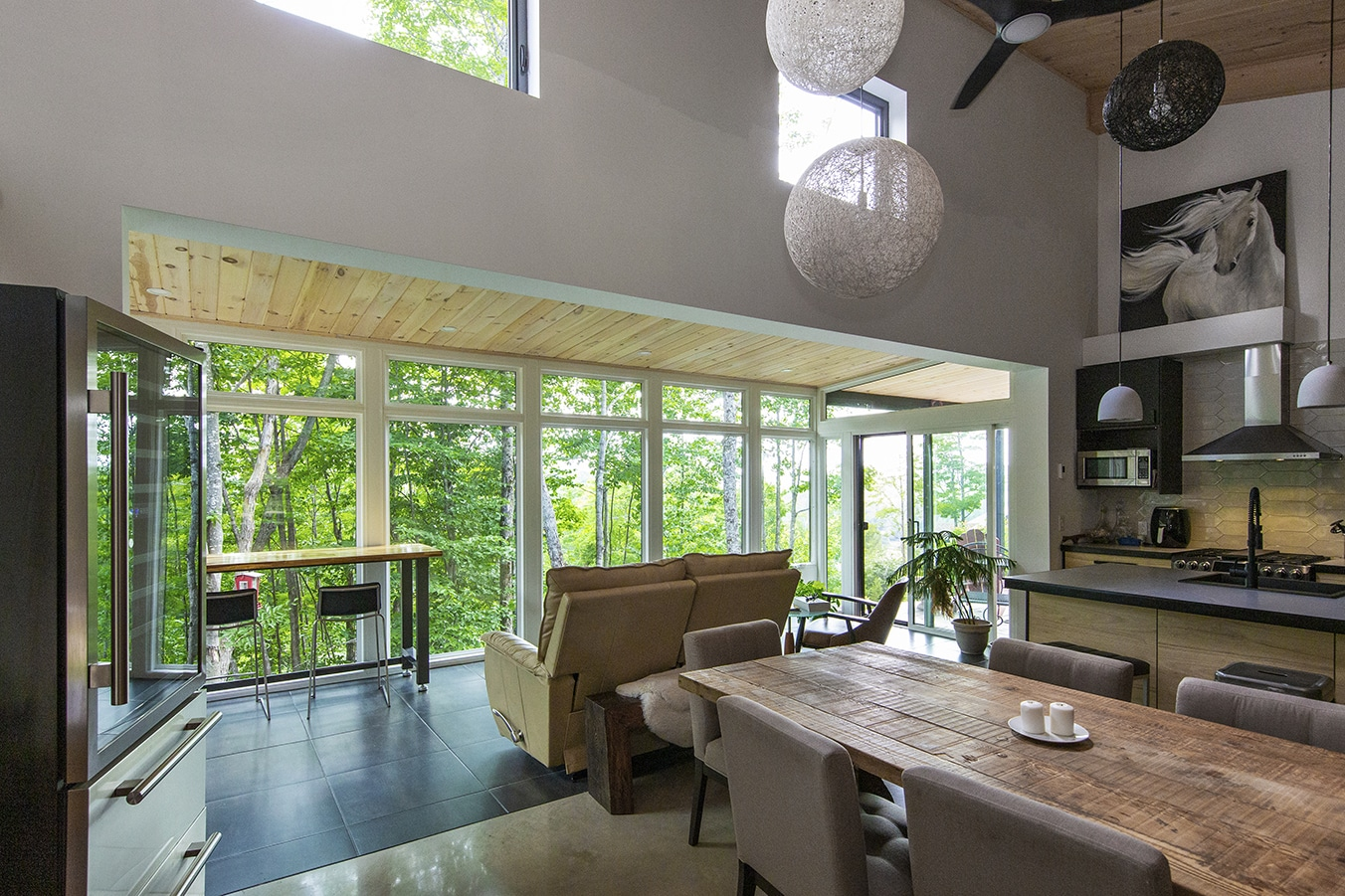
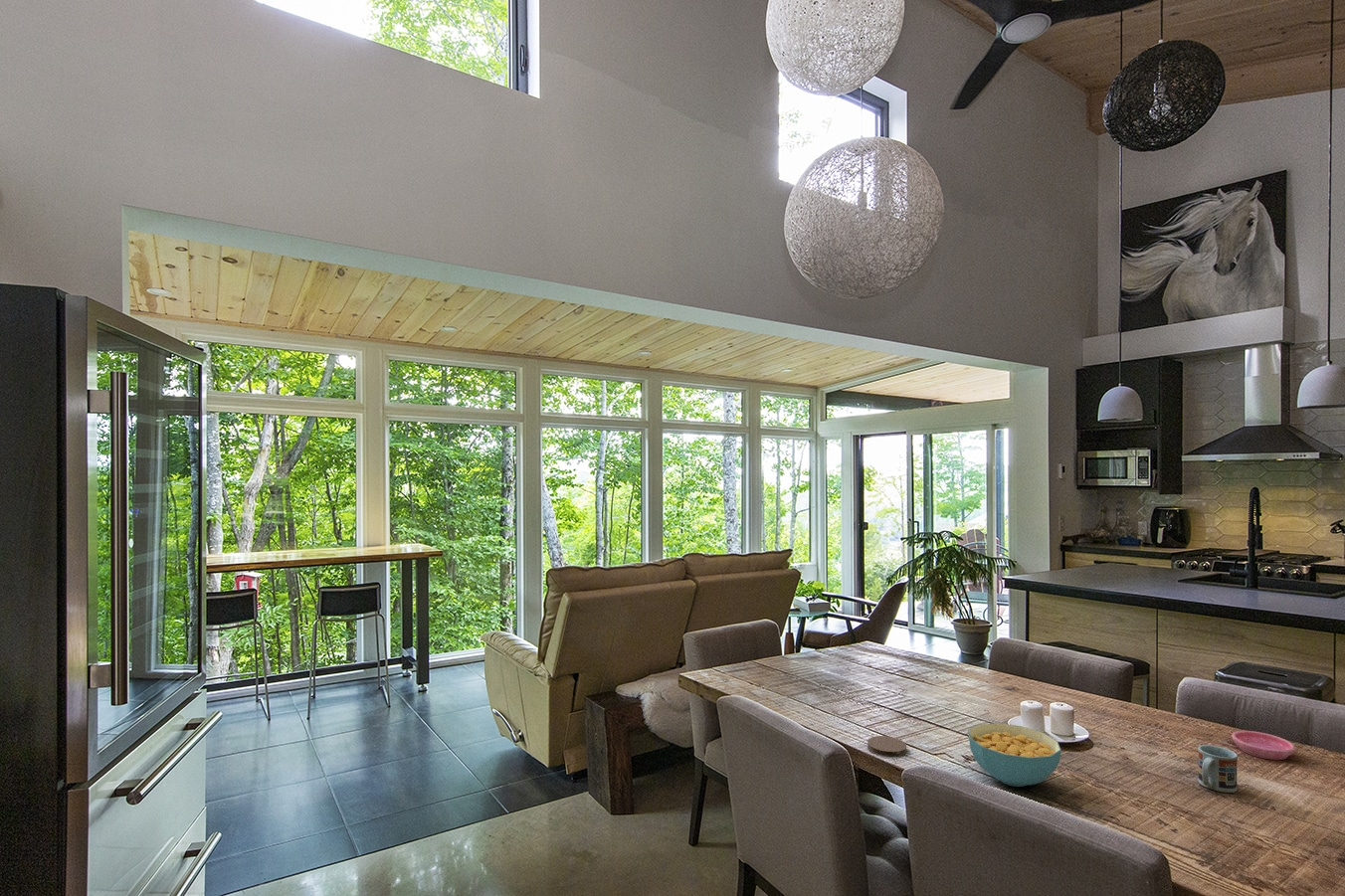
+ coaster (886, 746)
+ cup (1215, 770)
+ cereal bowl (1013, 760)
+ saucer (1262, 746)
